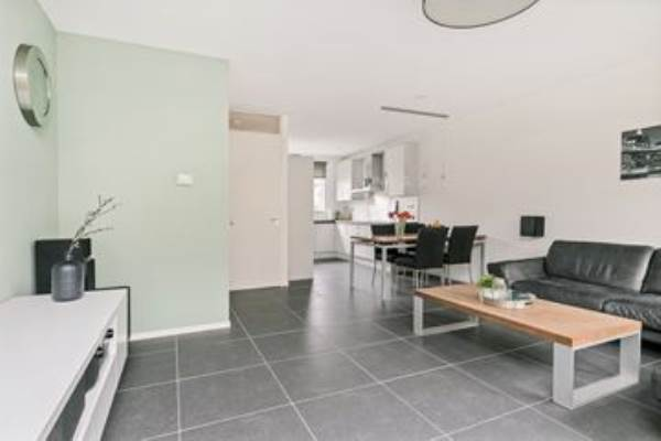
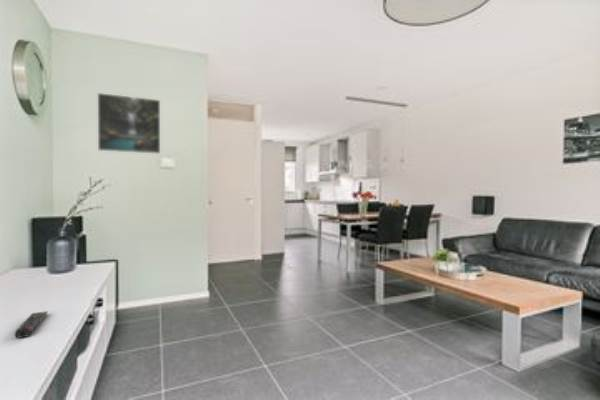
+ remote control (32, 322)
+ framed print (130, 124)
